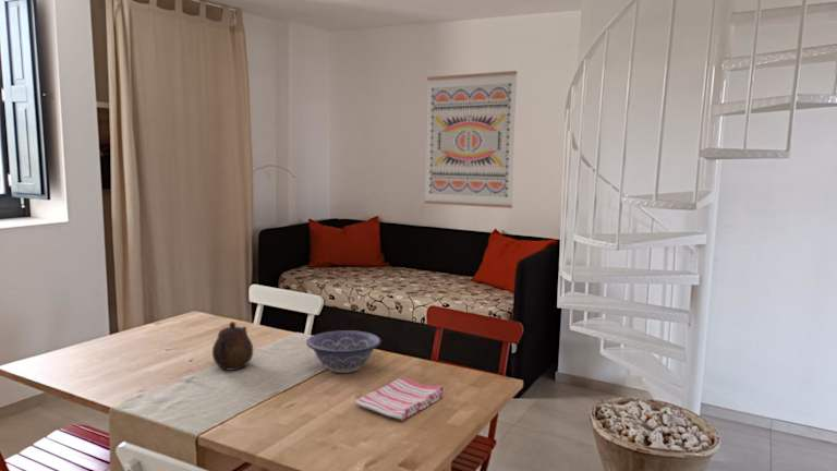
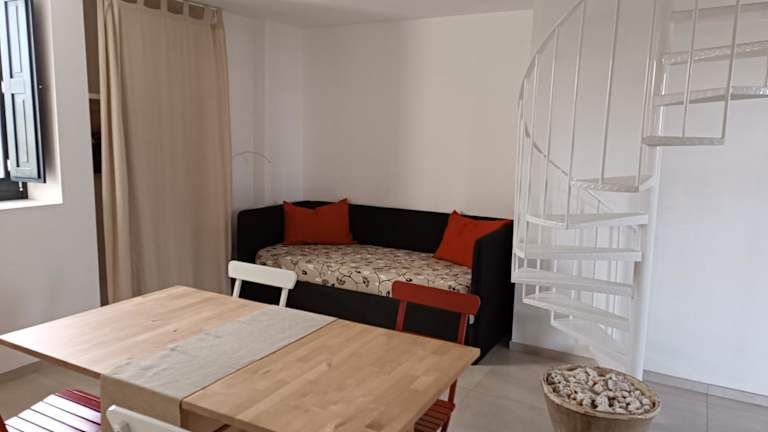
- decorative bowl (343, 353)
- wall art (468, 141)
- dish towel (400, 396)
- teapot (231, 345)
